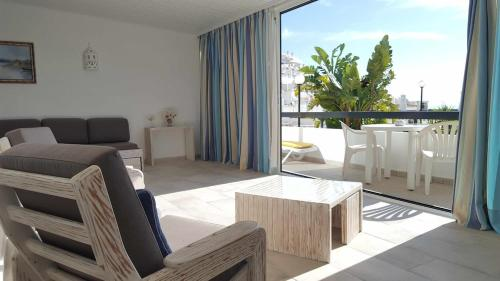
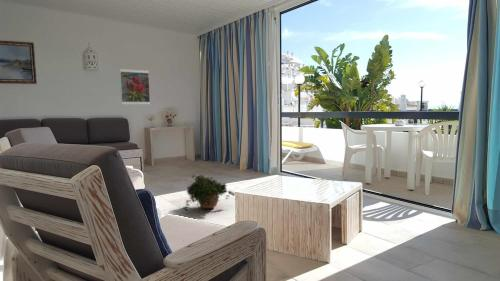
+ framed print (135, 87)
+ potted plant (207, 192)
